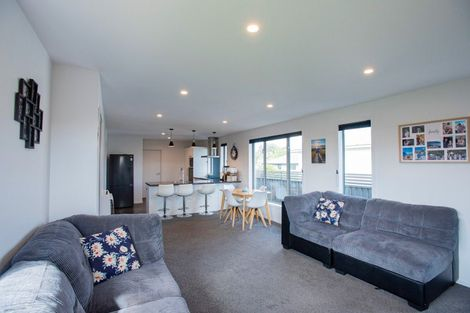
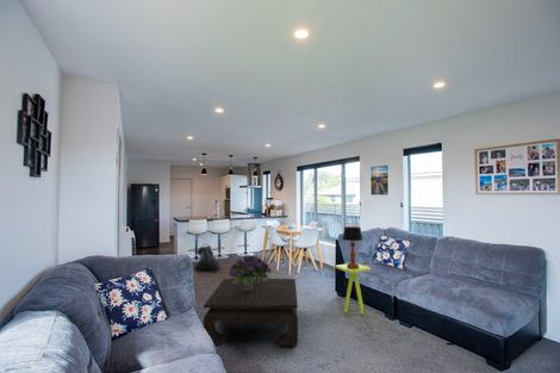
+ table lamp (353, 247)
+ backpack (206, 256)
+ side table (350, 288)
+ coffee table (255, 307)
+ bouquet (249, 273)
